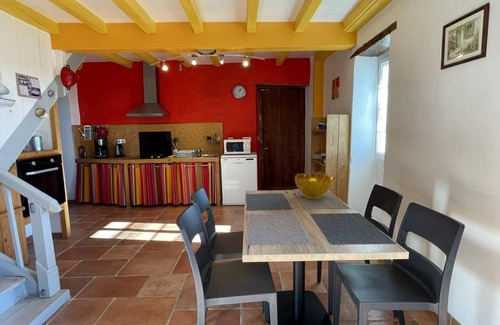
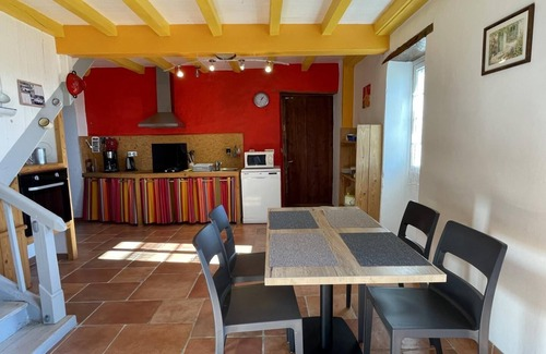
- decorative bowl (313, 185)
